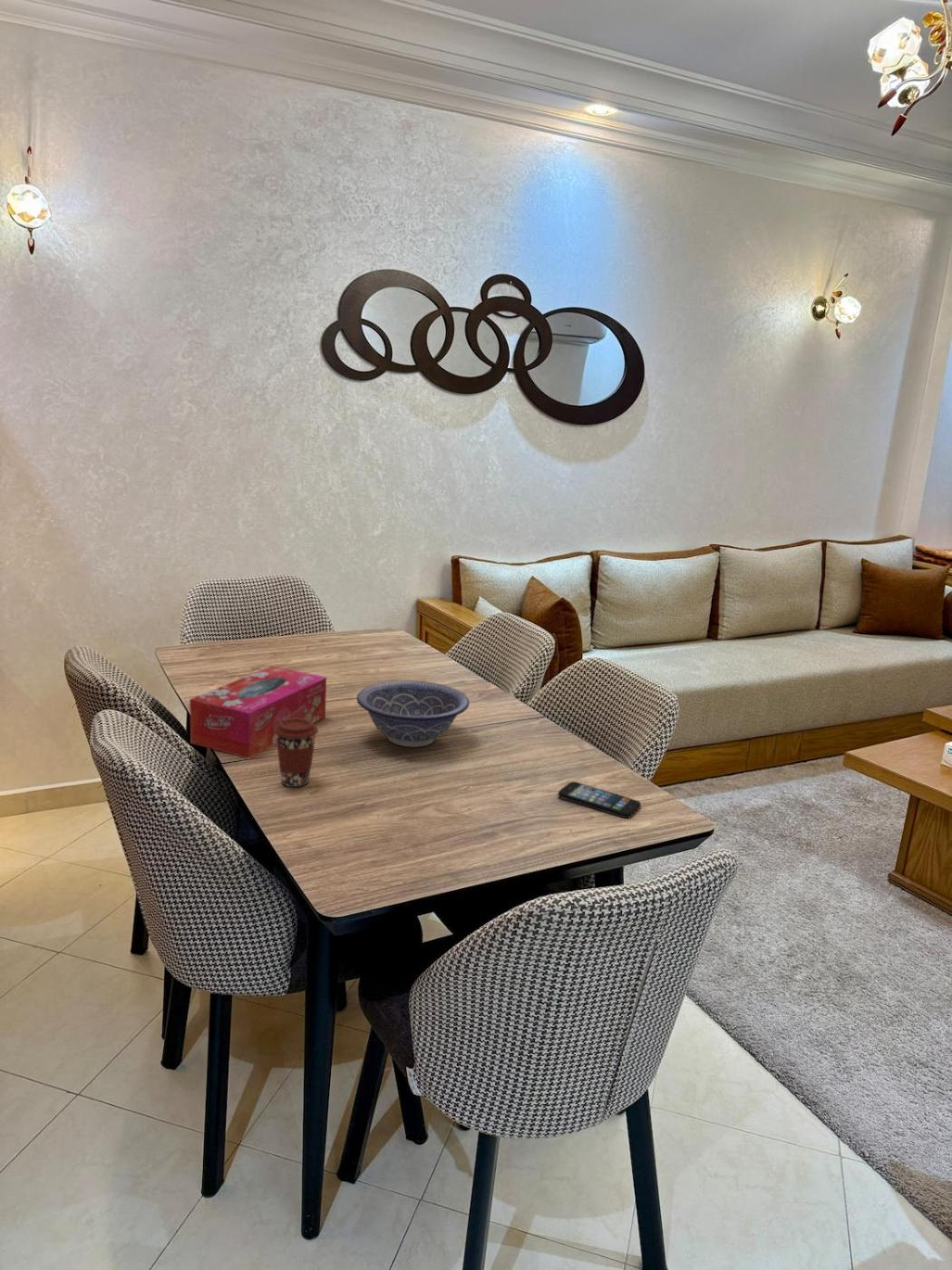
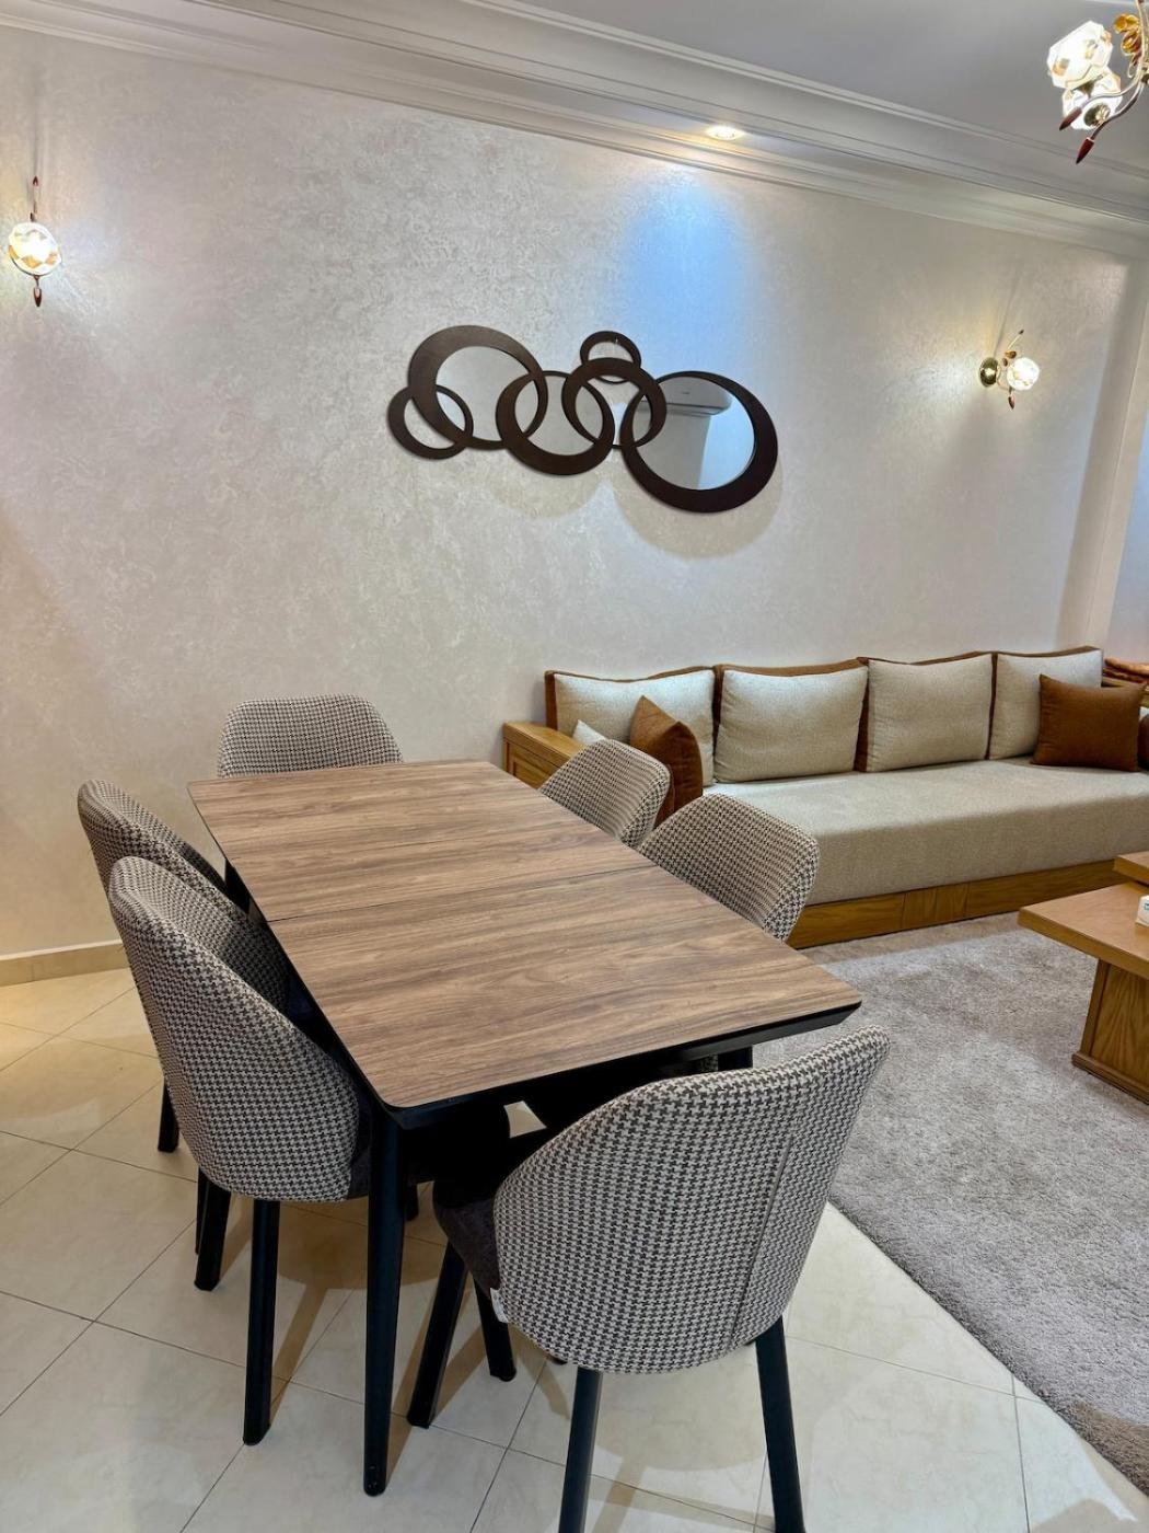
- tissue box (261, 708)
- coffee cup (296, 752)
- smartphone (598, 799)
- decorative bowl (412, 718)
